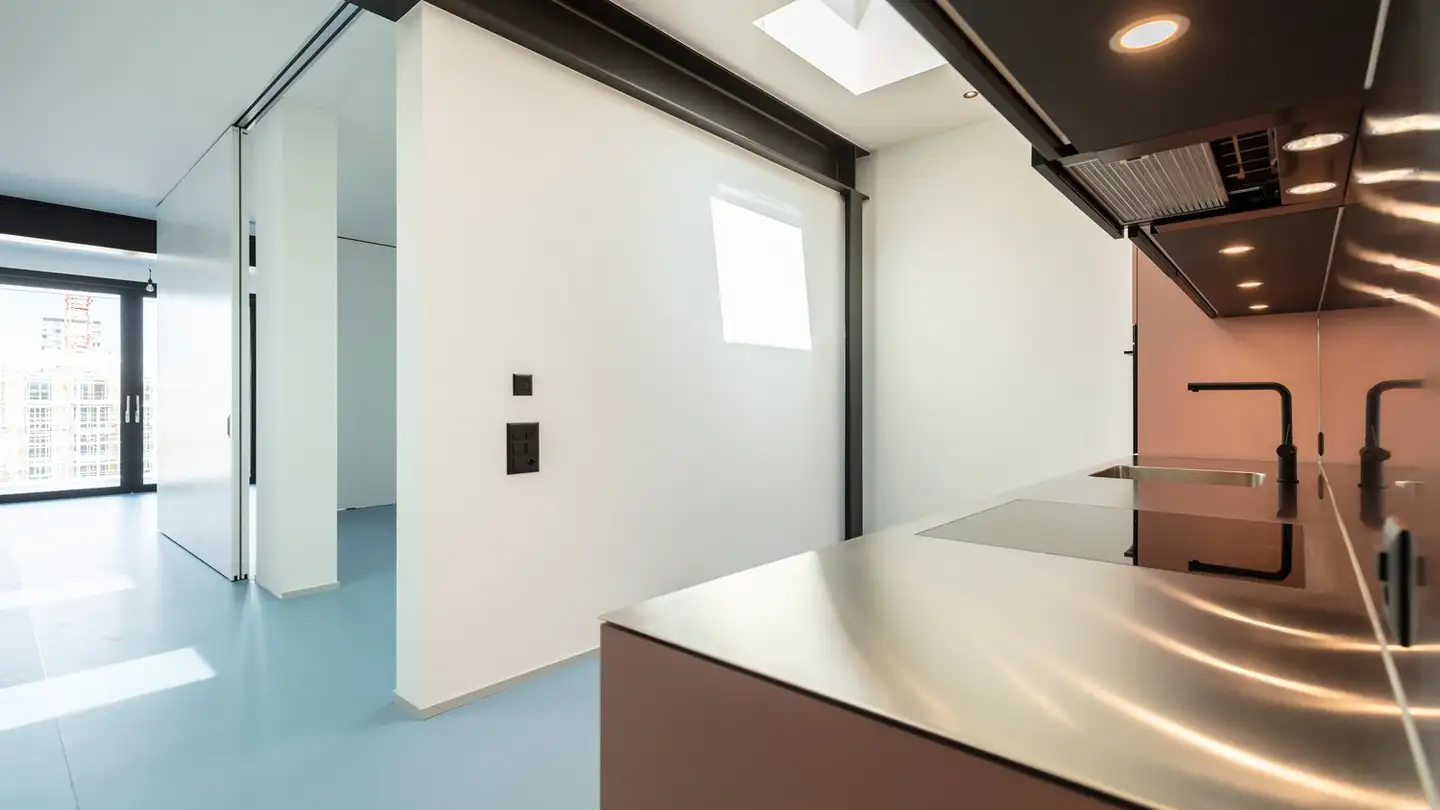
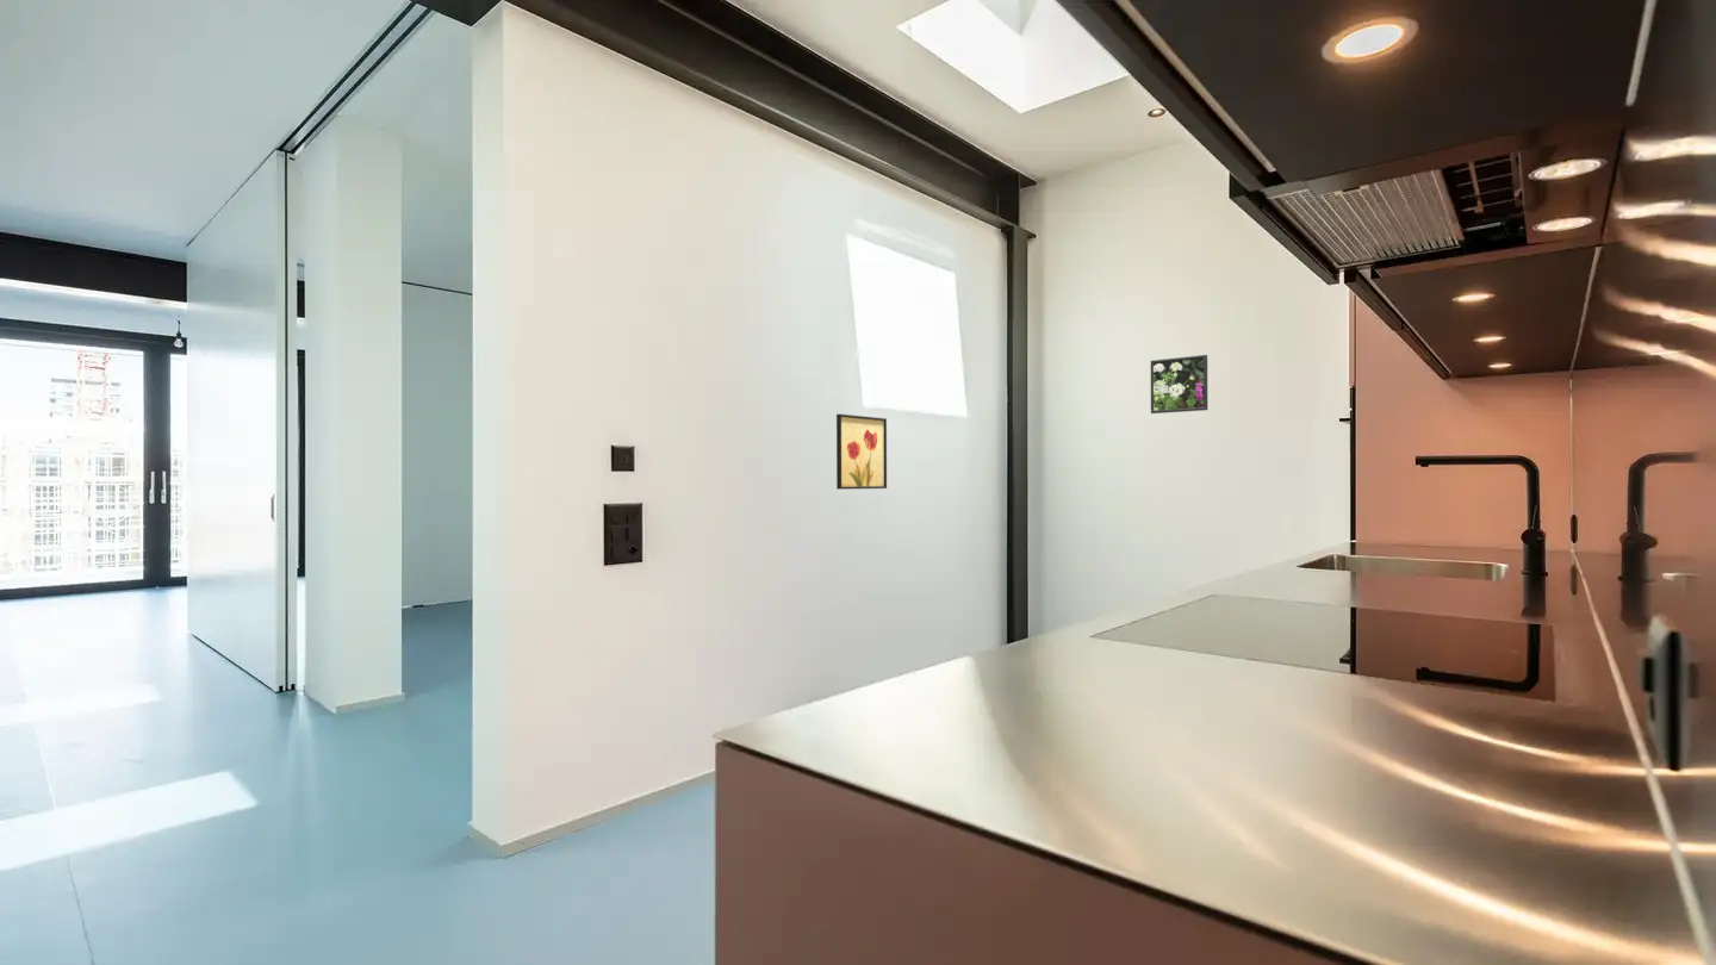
+ wall art (860, 452)
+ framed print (1179, 385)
